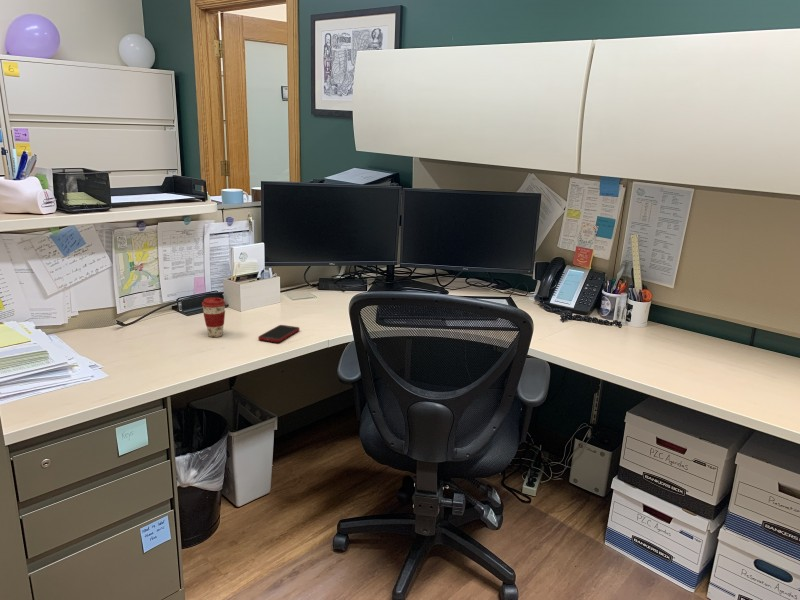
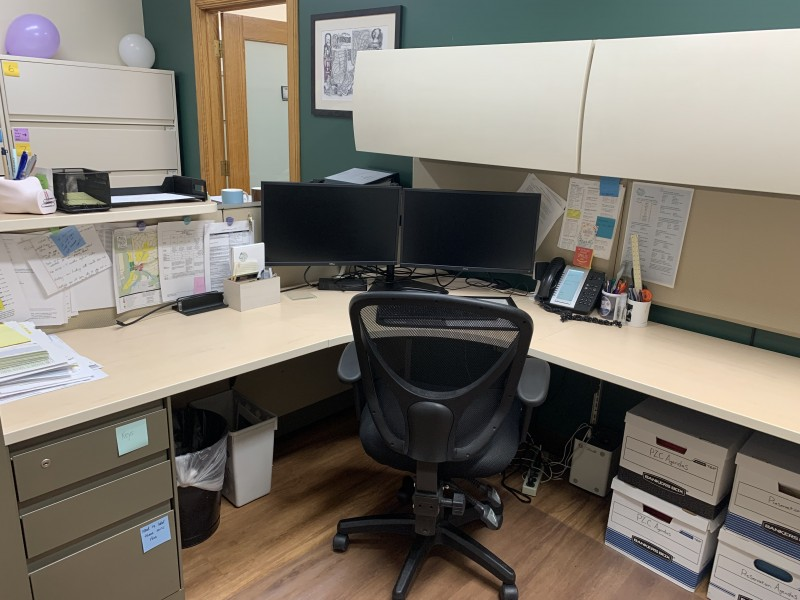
- coffee cup (214, 317)
- cell phone (279, 333)
